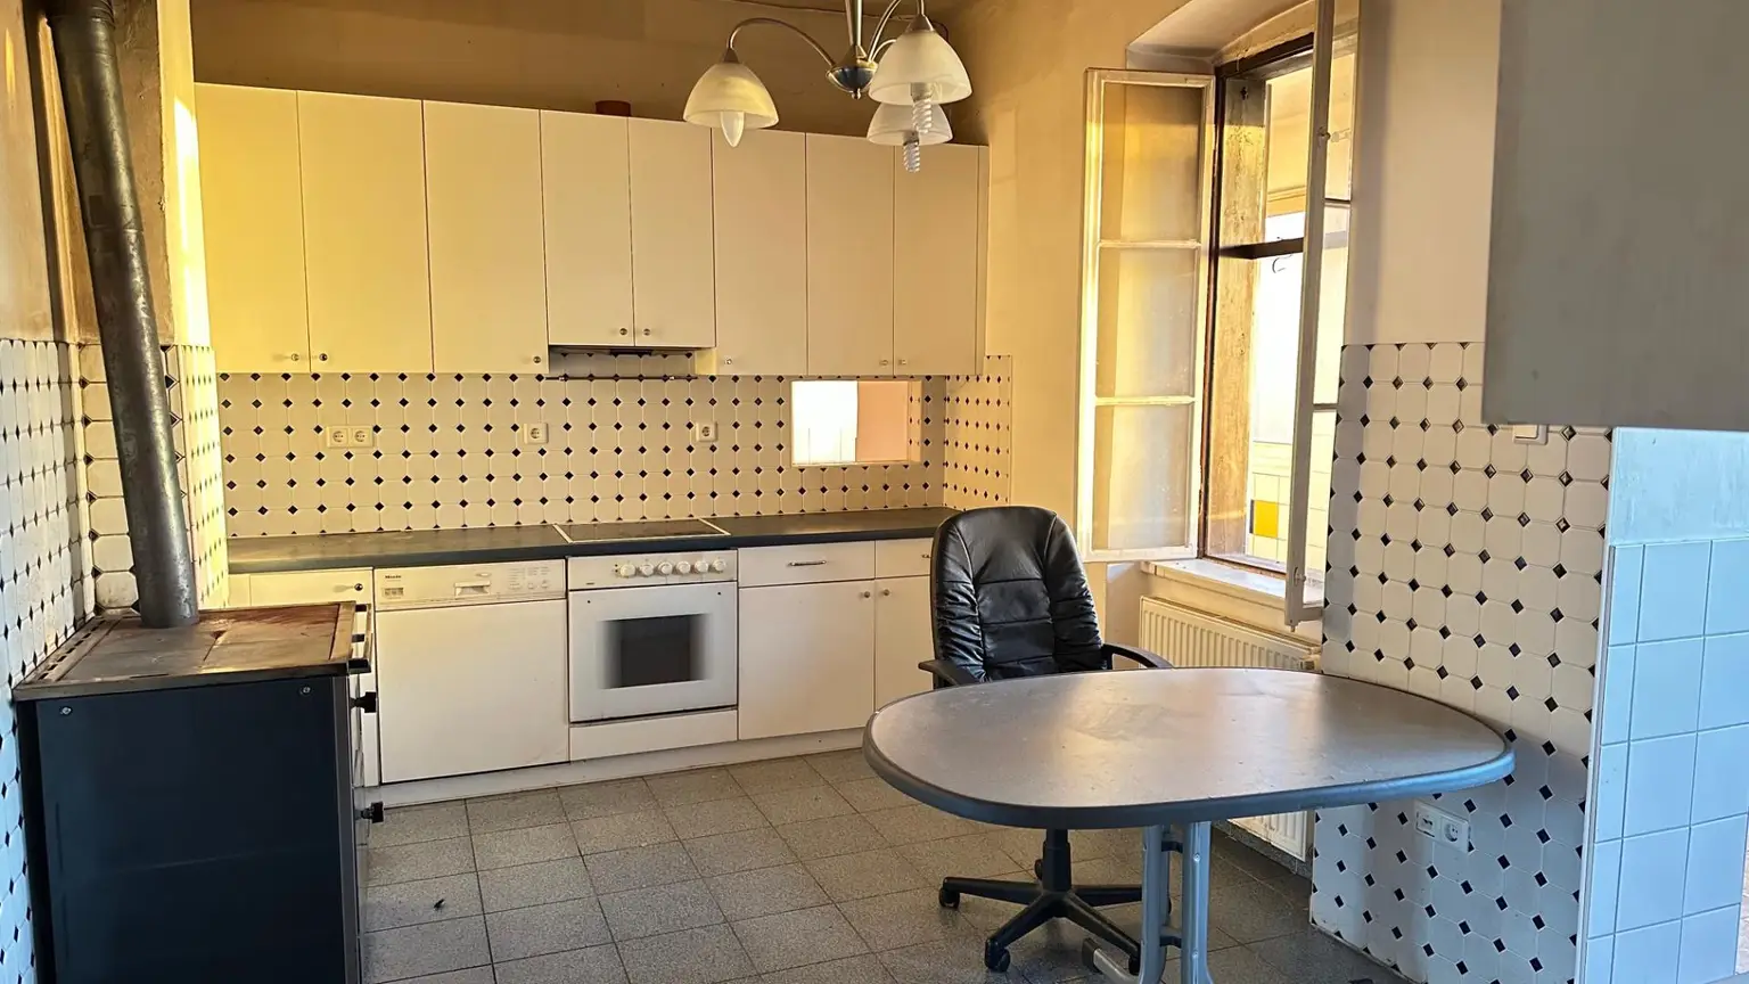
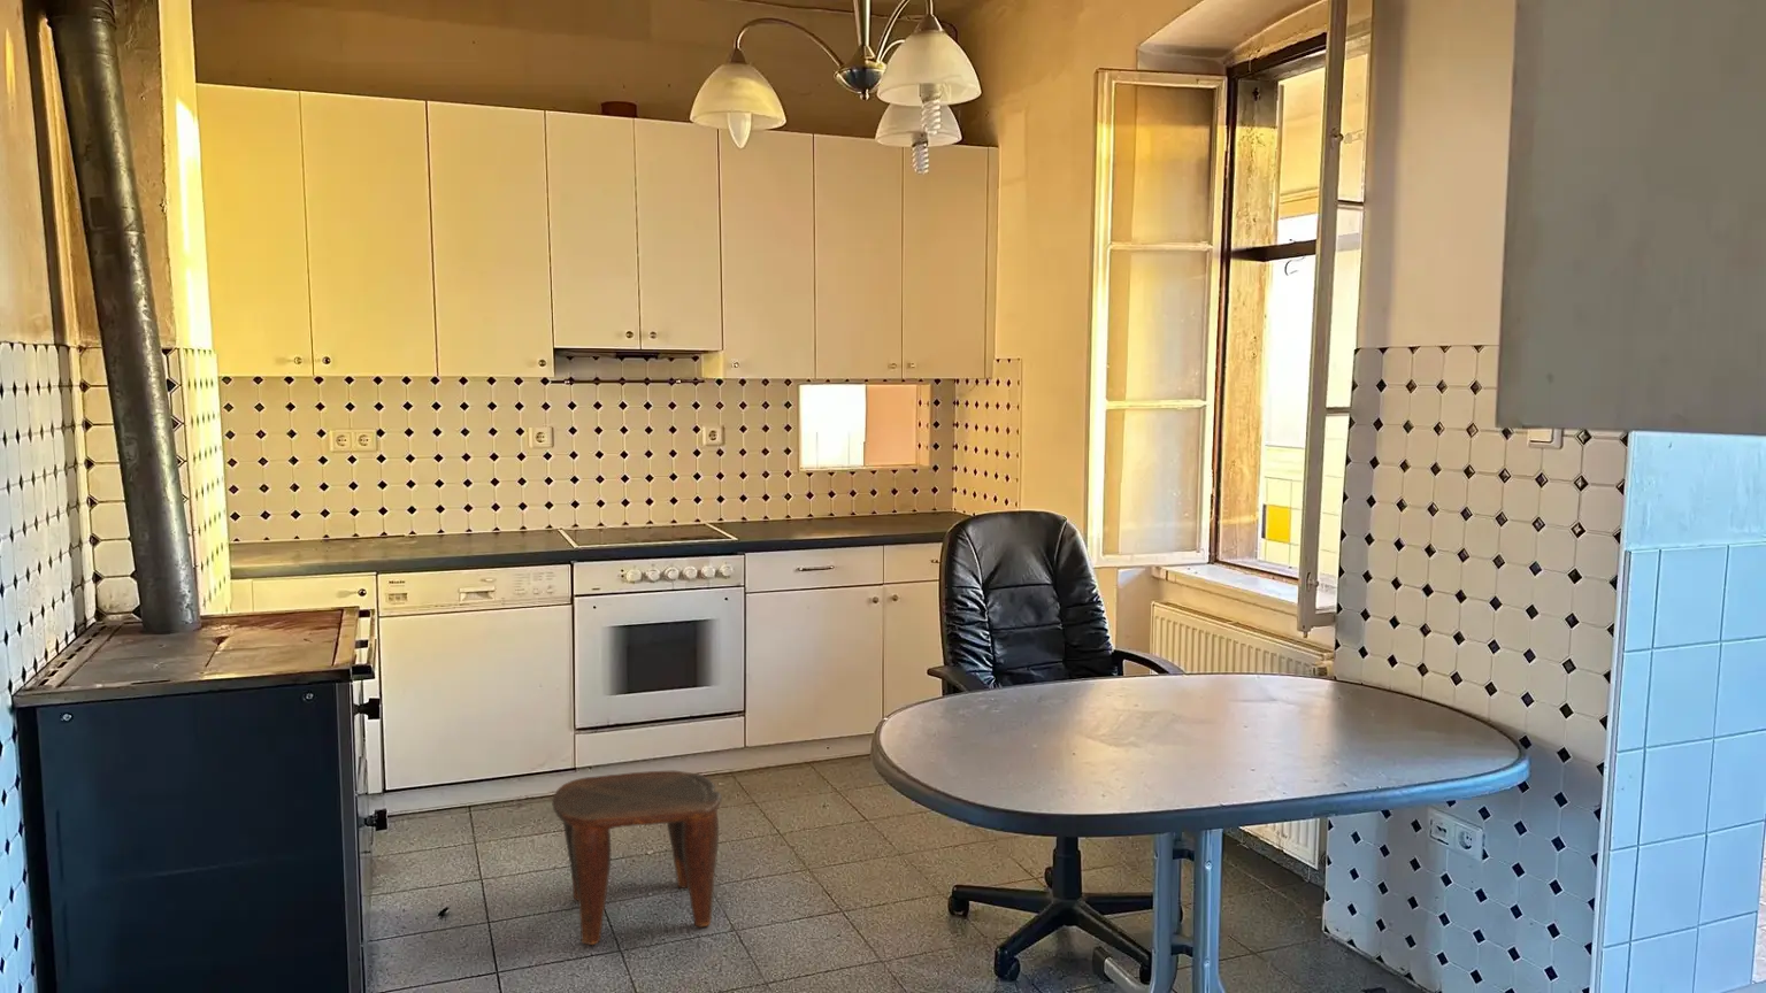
+ stool (631, 826)
